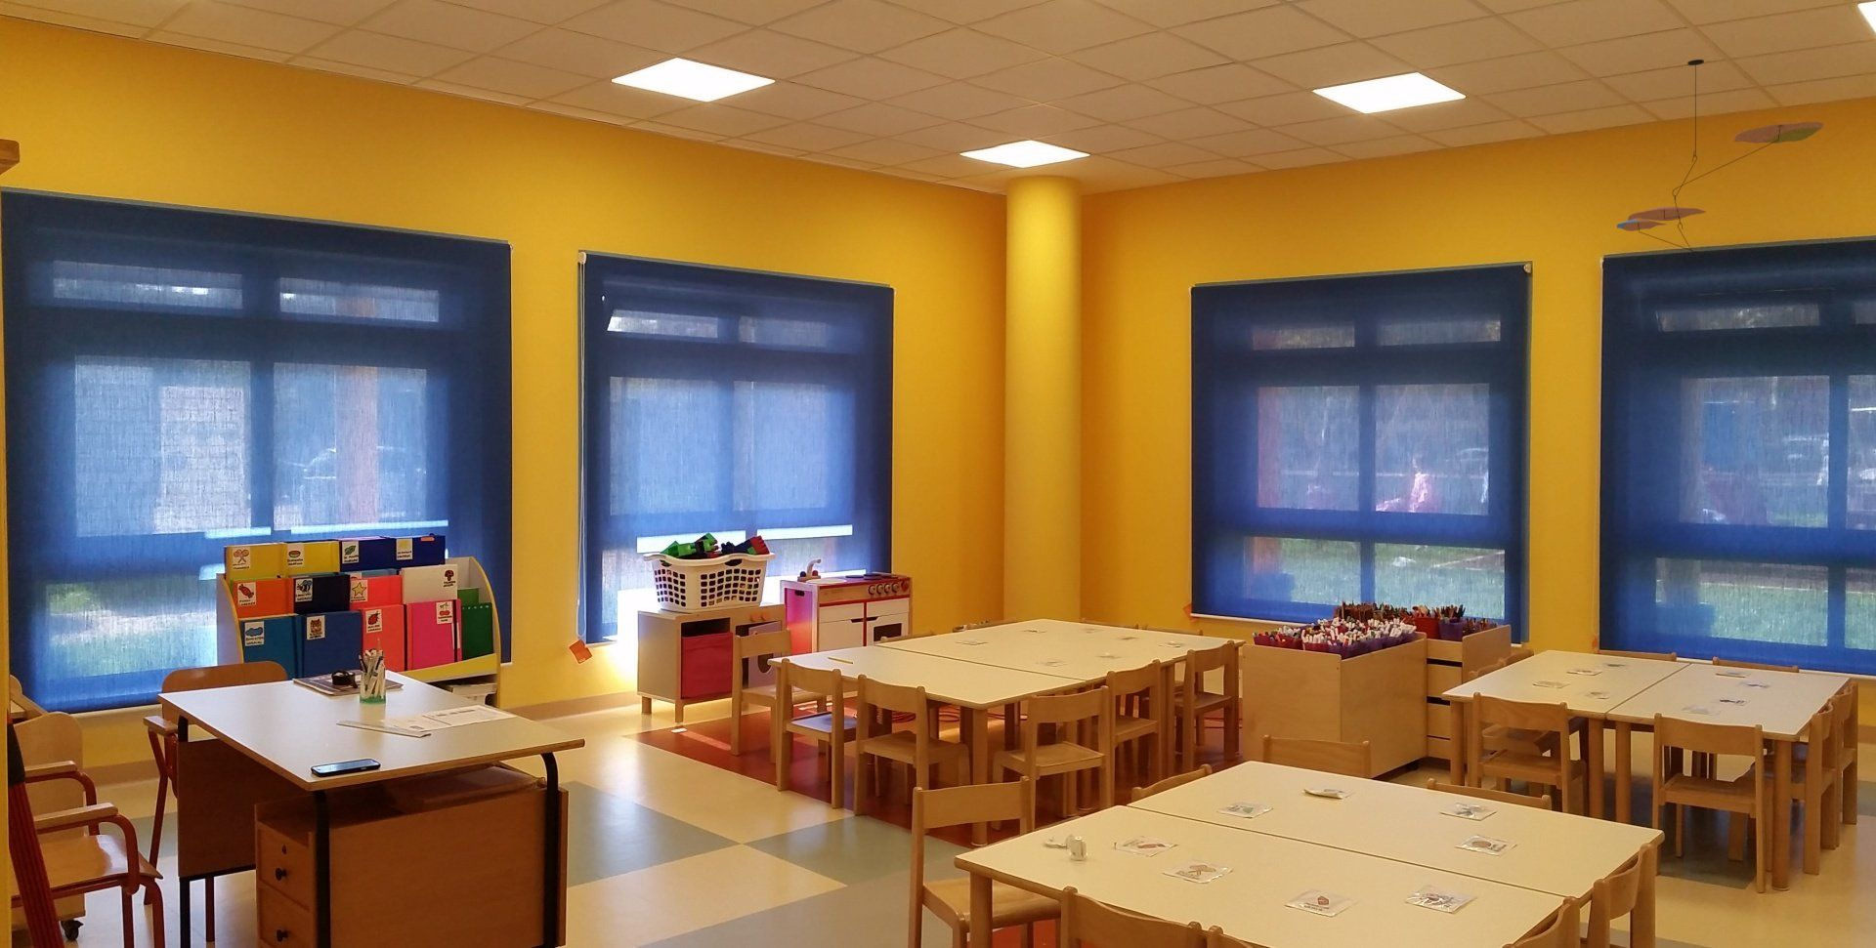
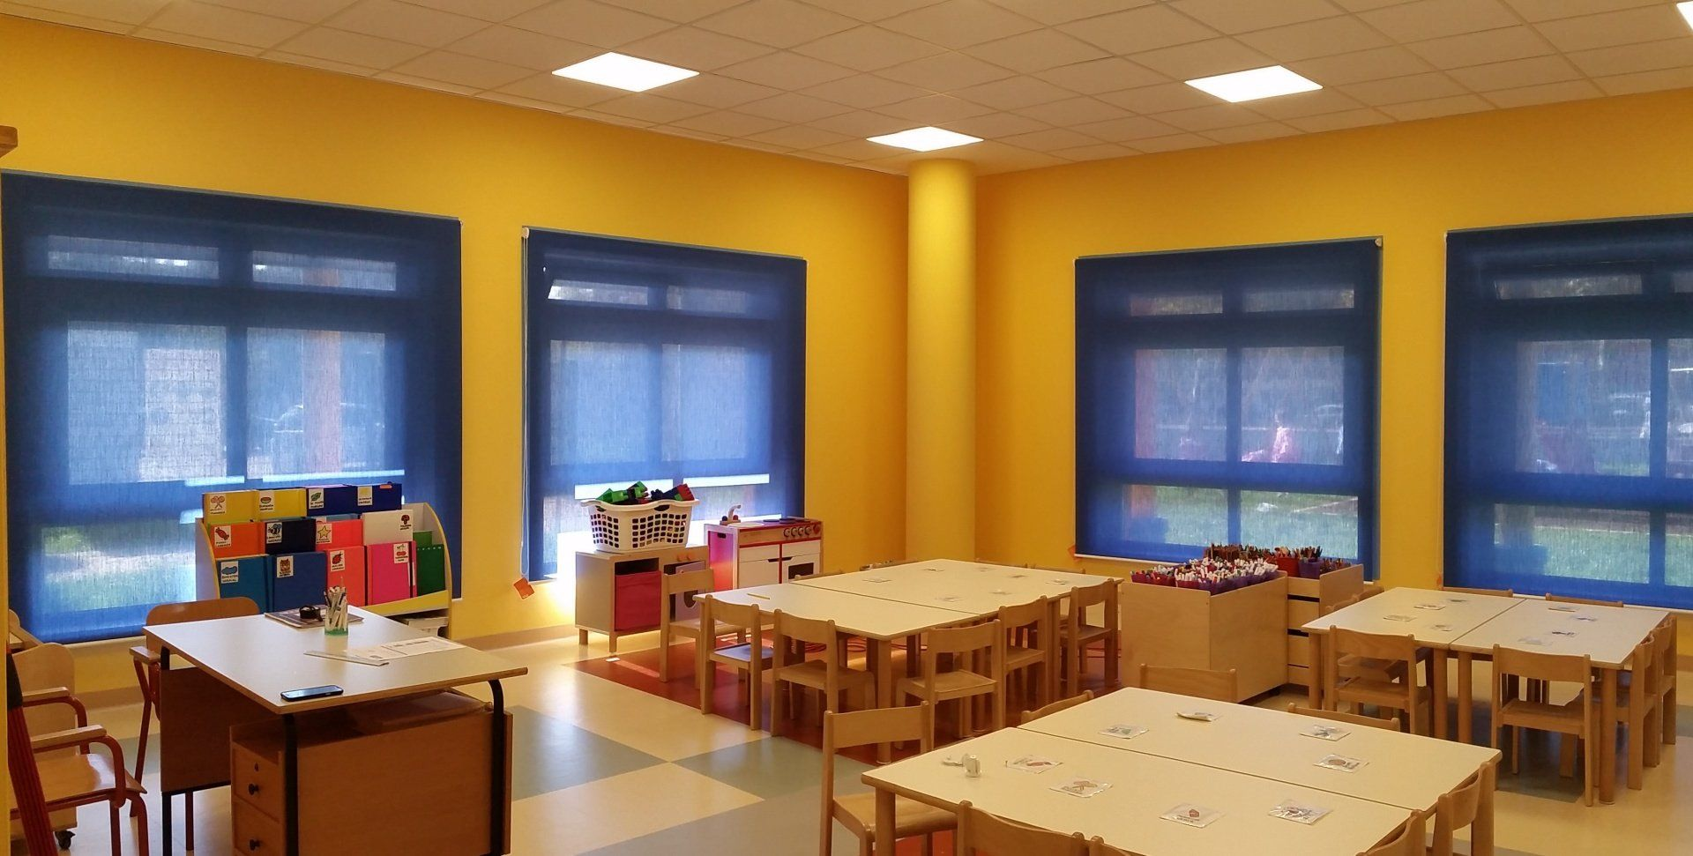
- ceiling mobile (1718, 168)
